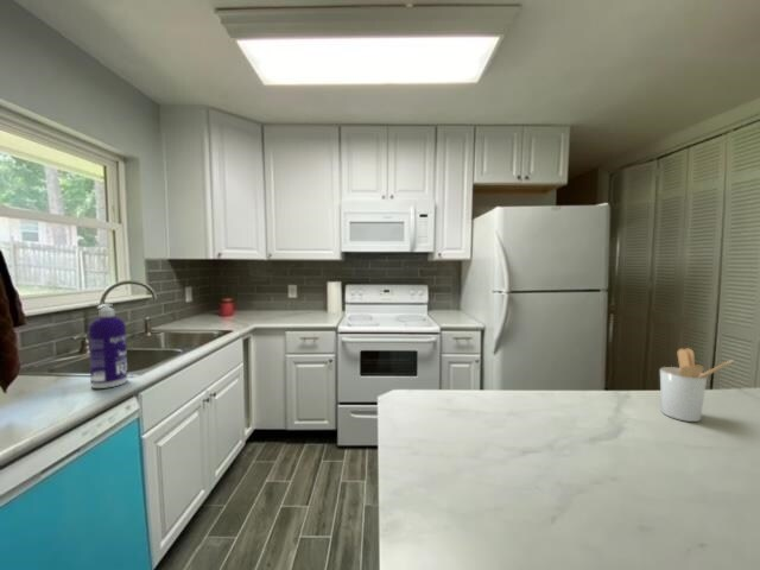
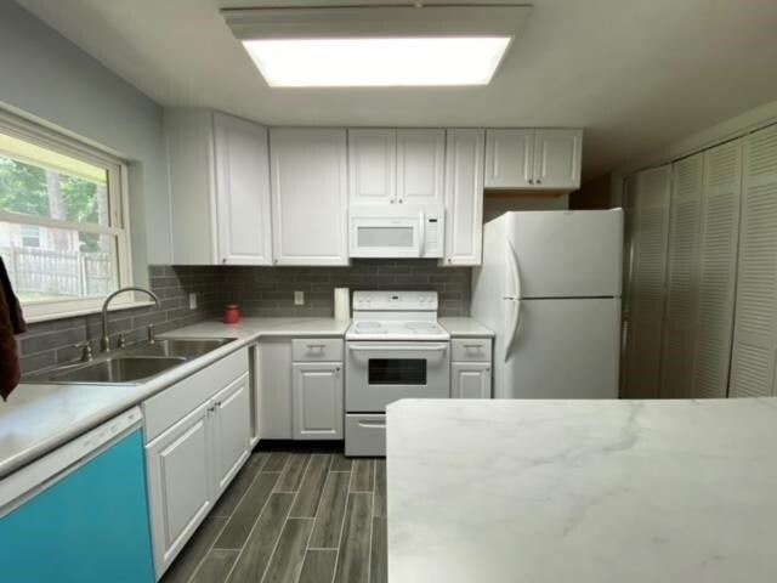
- utensil holder (695, 385)
- spray bottle (108, 343)
